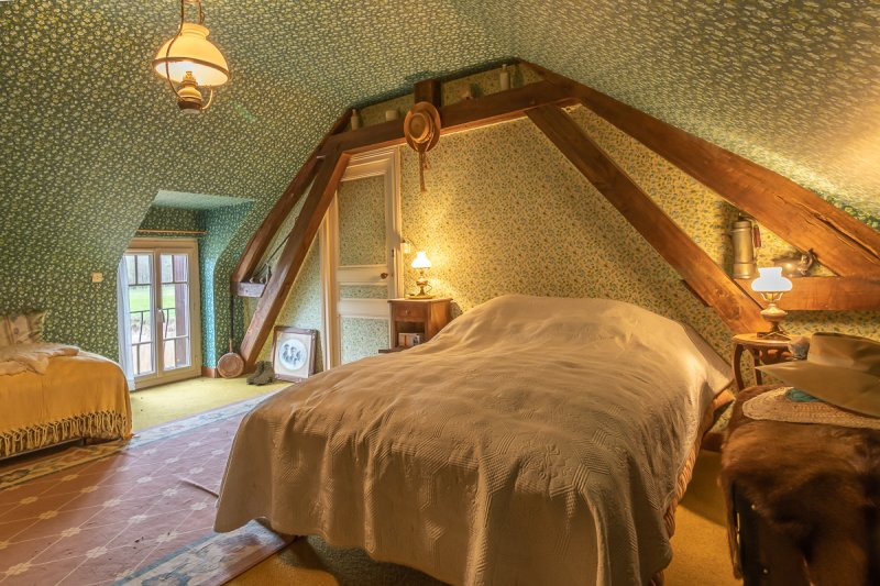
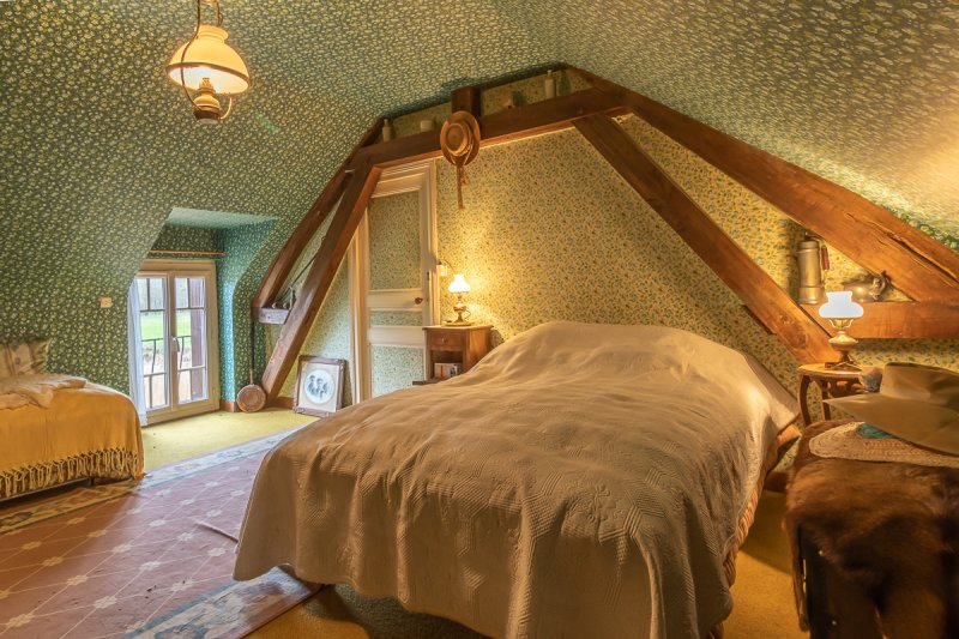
- boots (261, 372)
